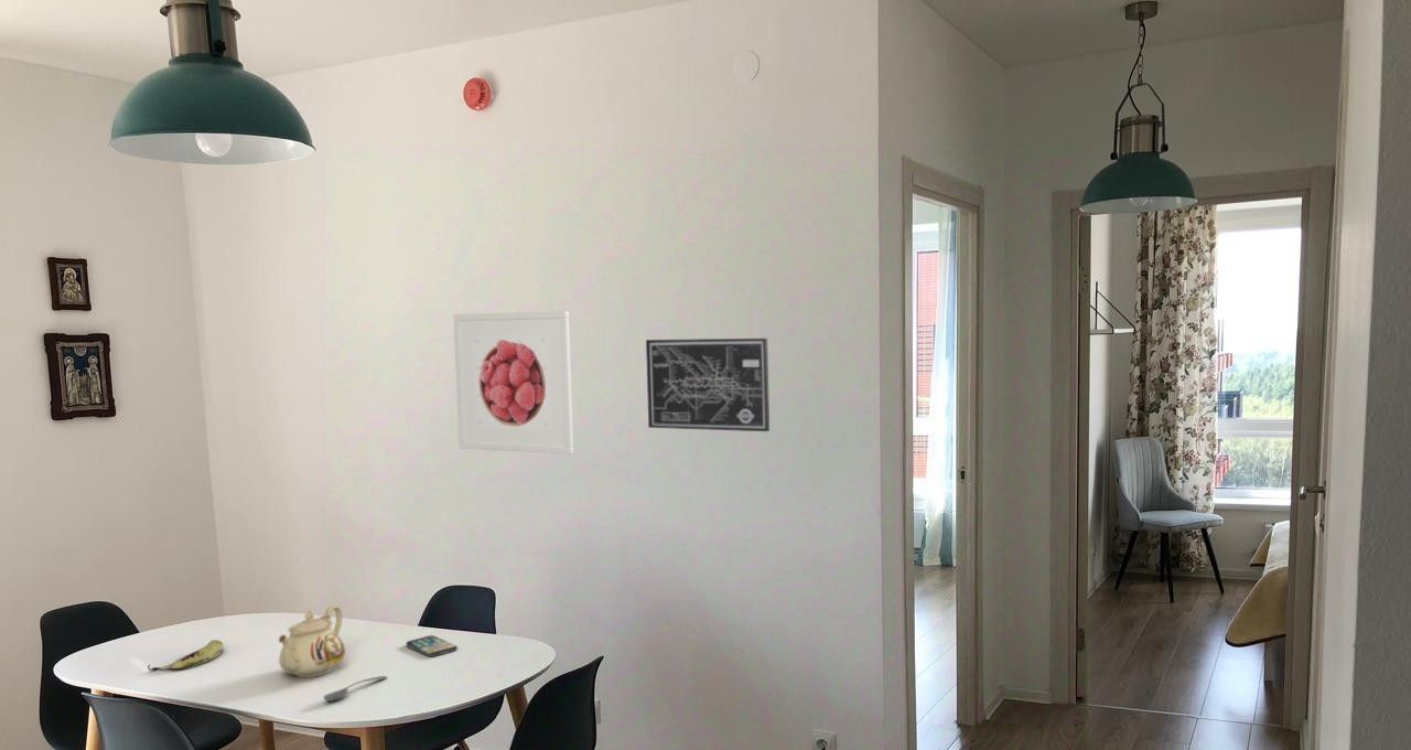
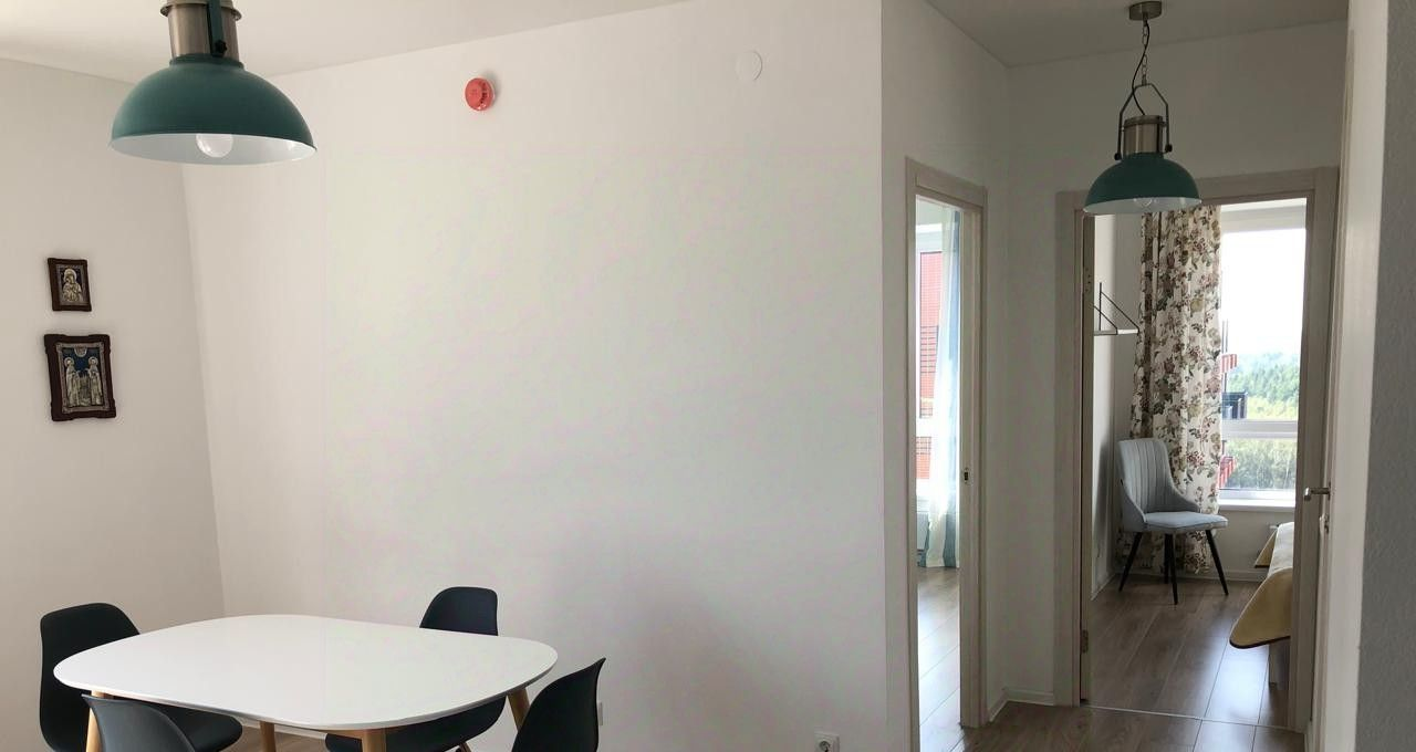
- teapot (311, 641)
- smartphone (431, 645)
- fruit (194, 655)
- soupspoon (355, 684)
- wall art (706, 384)
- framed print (511, 382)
